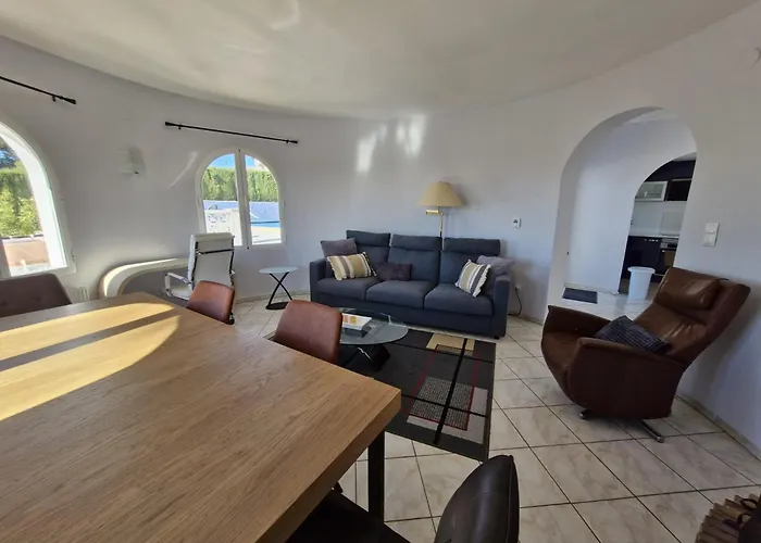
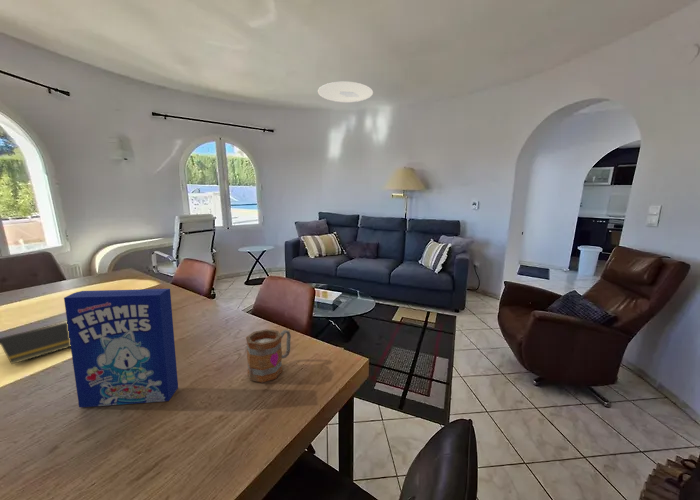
+ cereal box (125, 346)
+ notepad (52, 338)
+ mug (270, 351)
+ ceiling light (345, 90)
